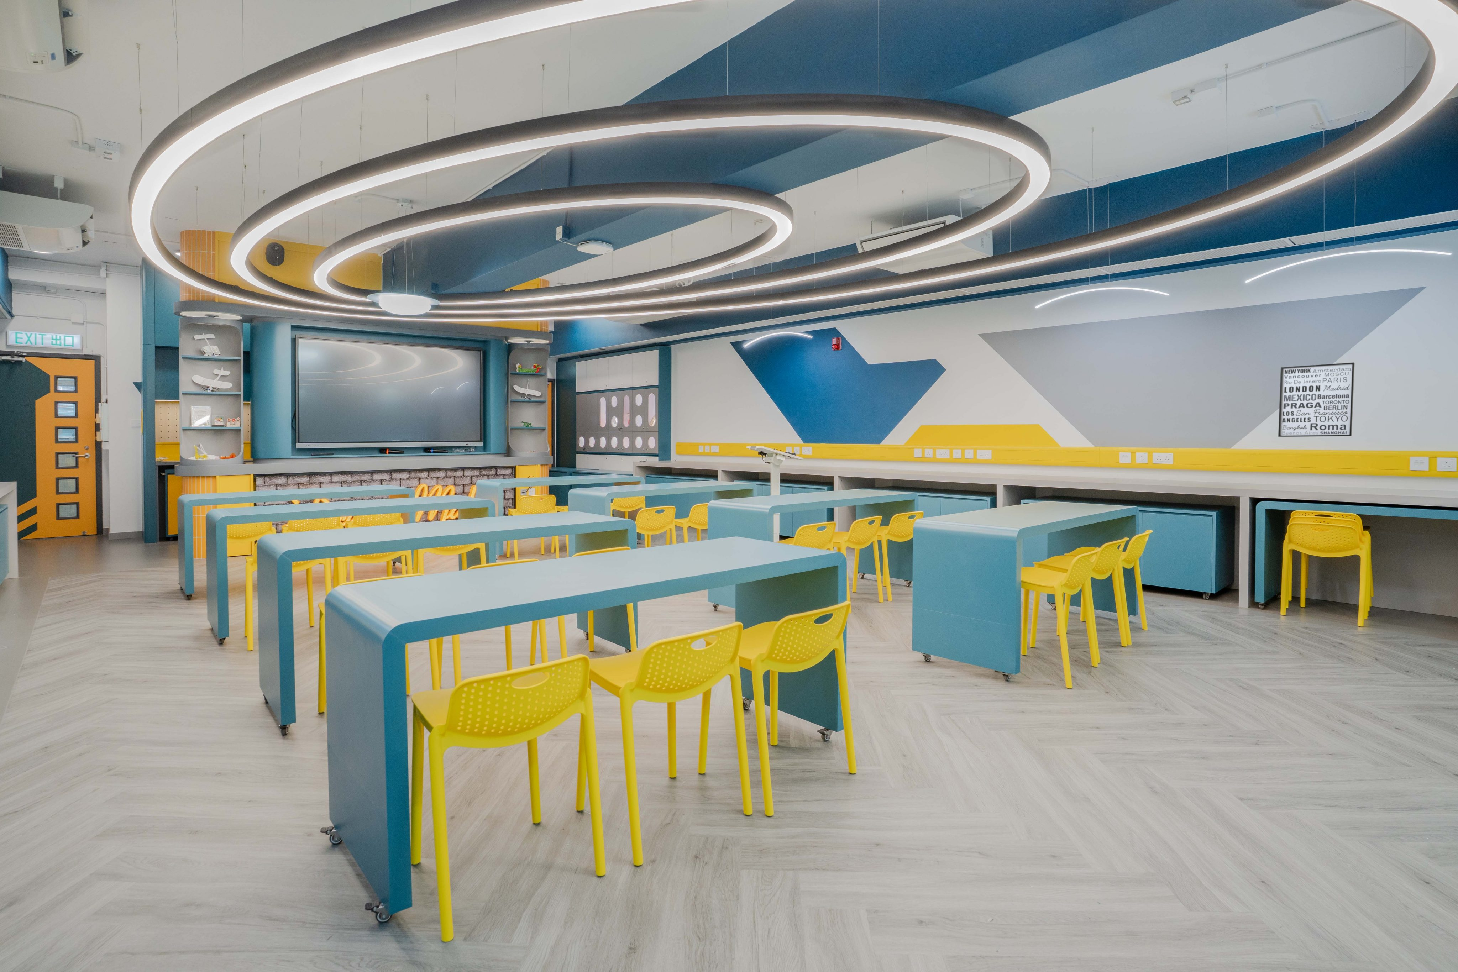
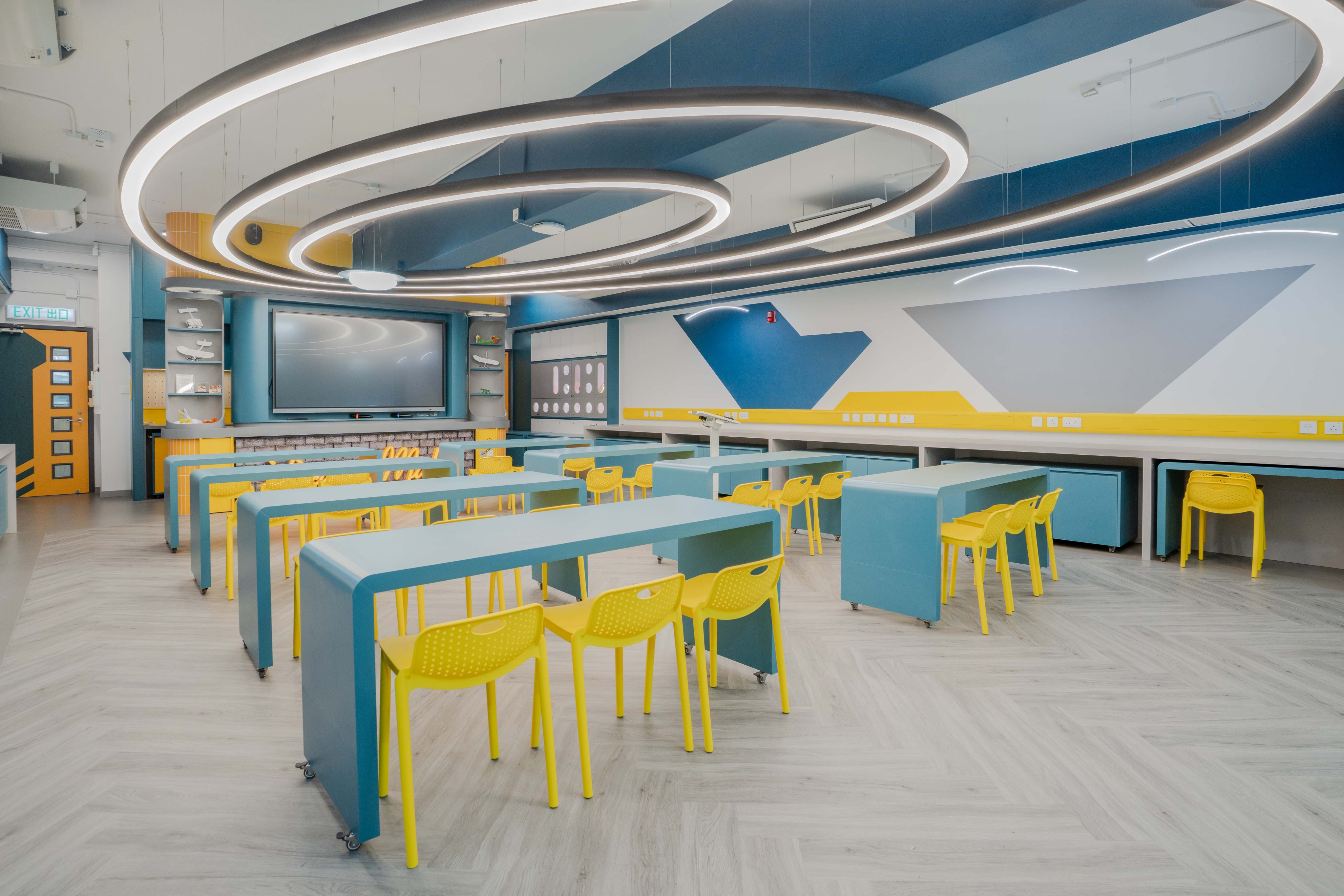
- wall art (1315, 400)
